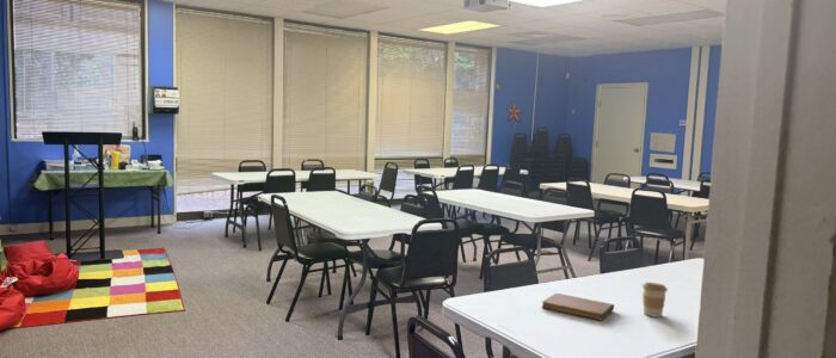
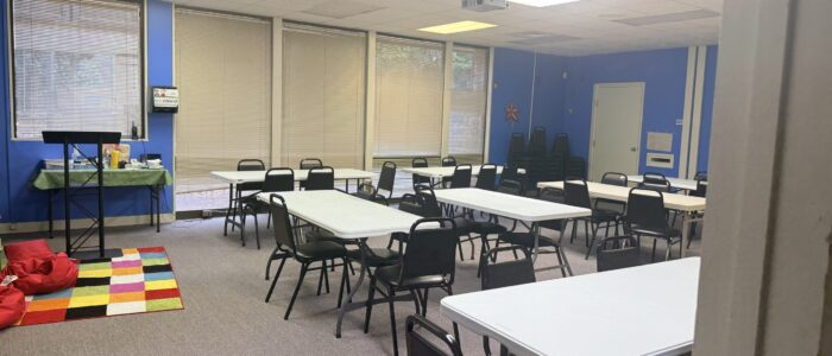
- notebook (577, 305)
- coffee cup (653, 298)
